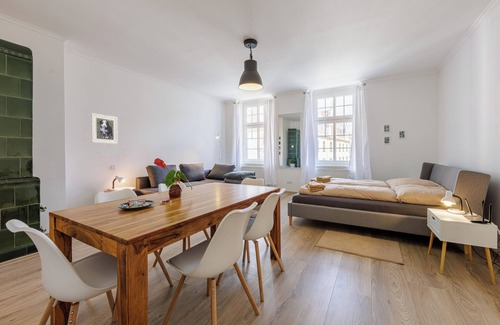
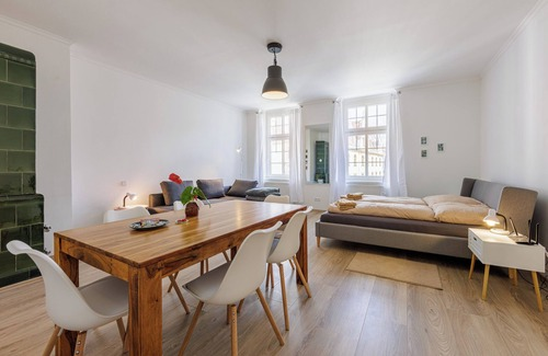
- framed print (105, 129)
